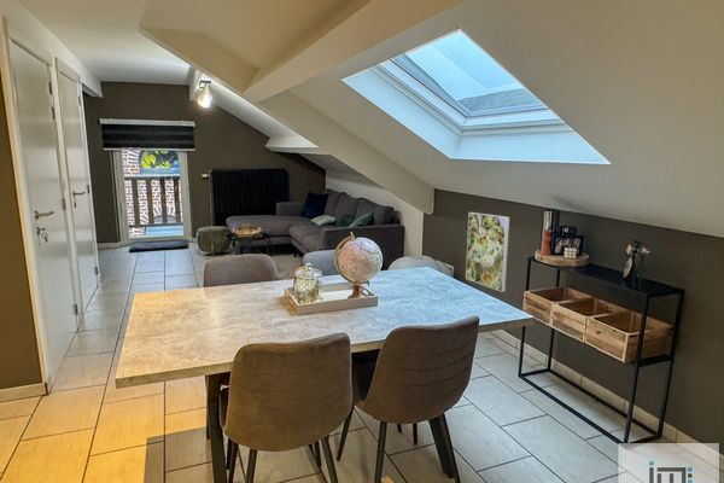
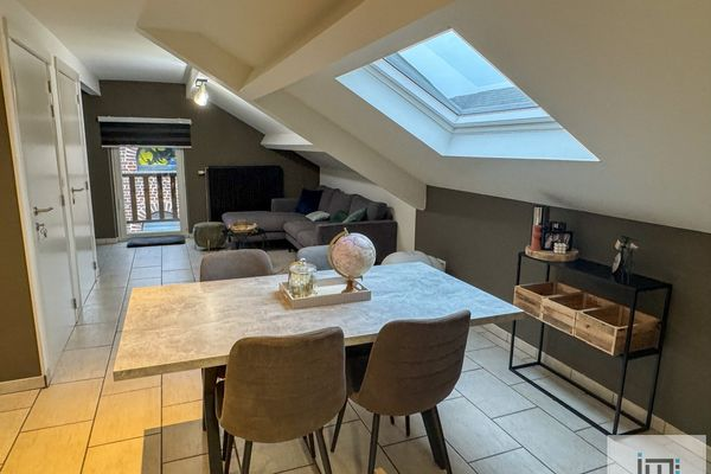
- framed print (485, 250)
